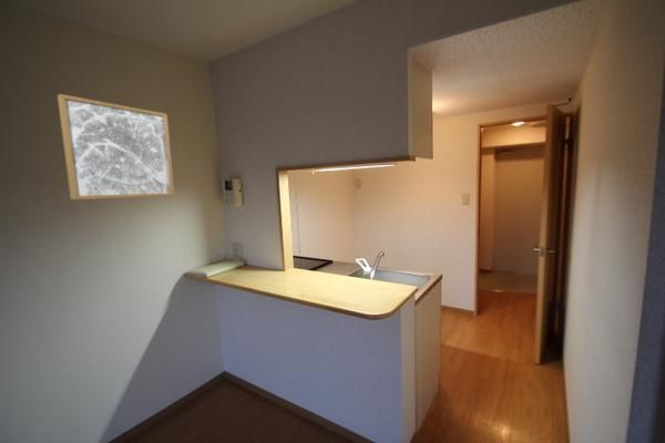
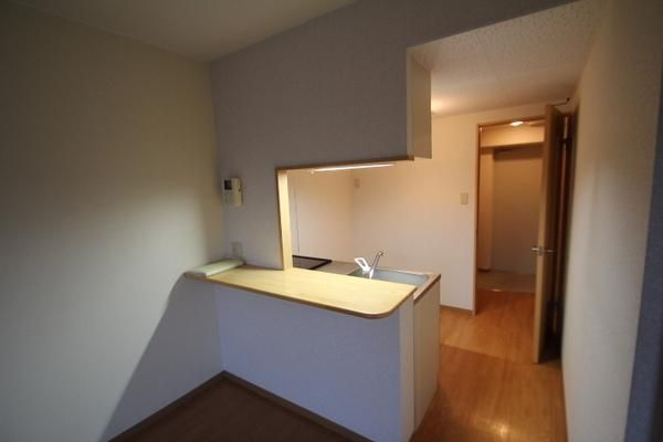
- wall art (123, 152)
